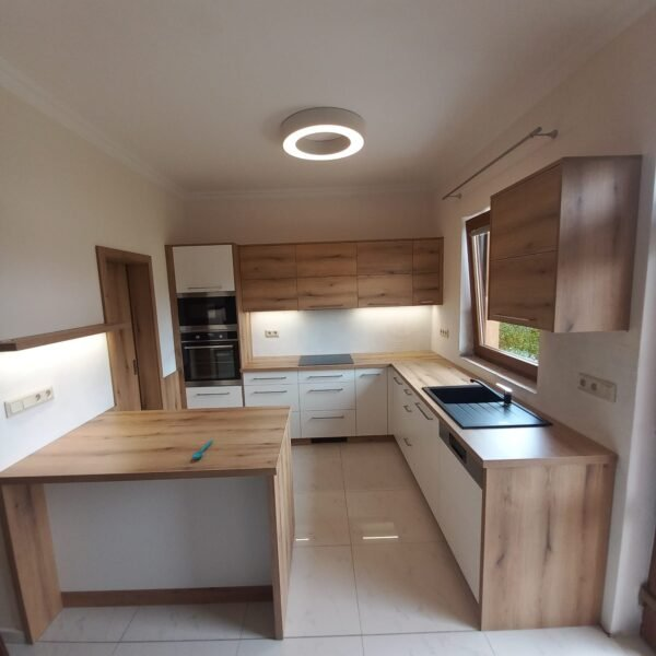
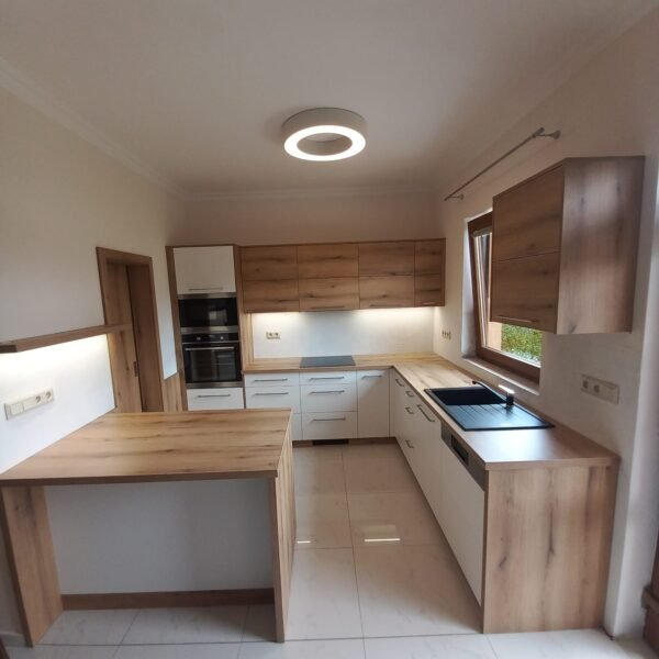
- spoon (203, 448)
